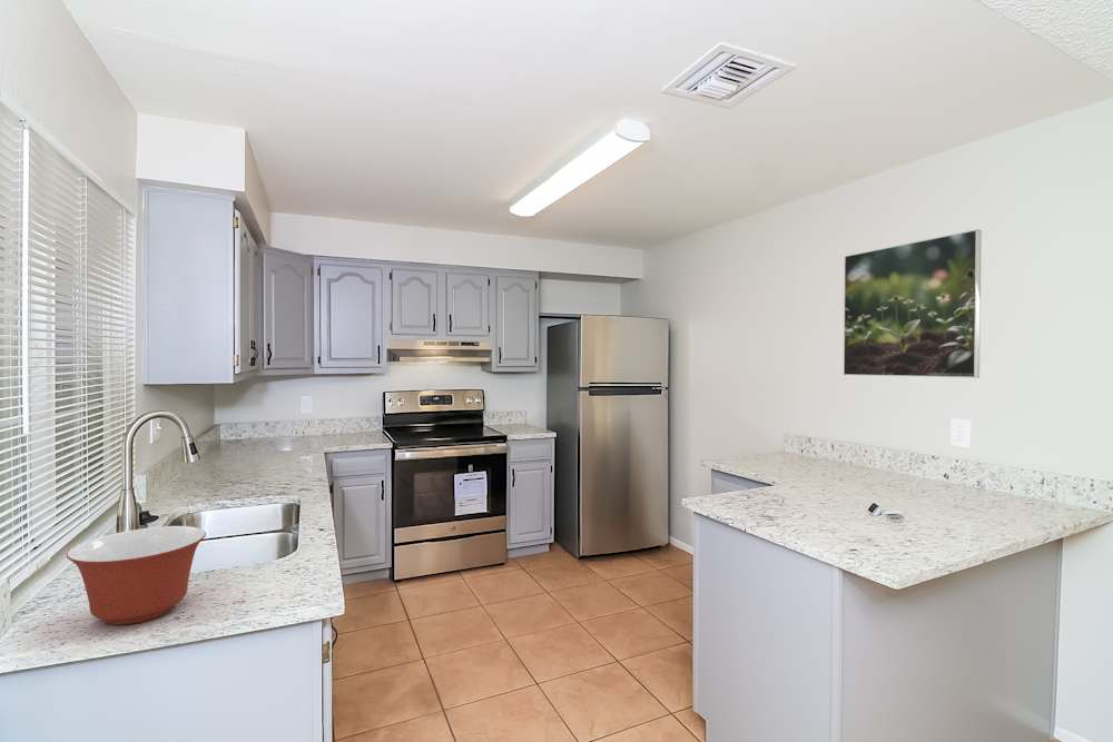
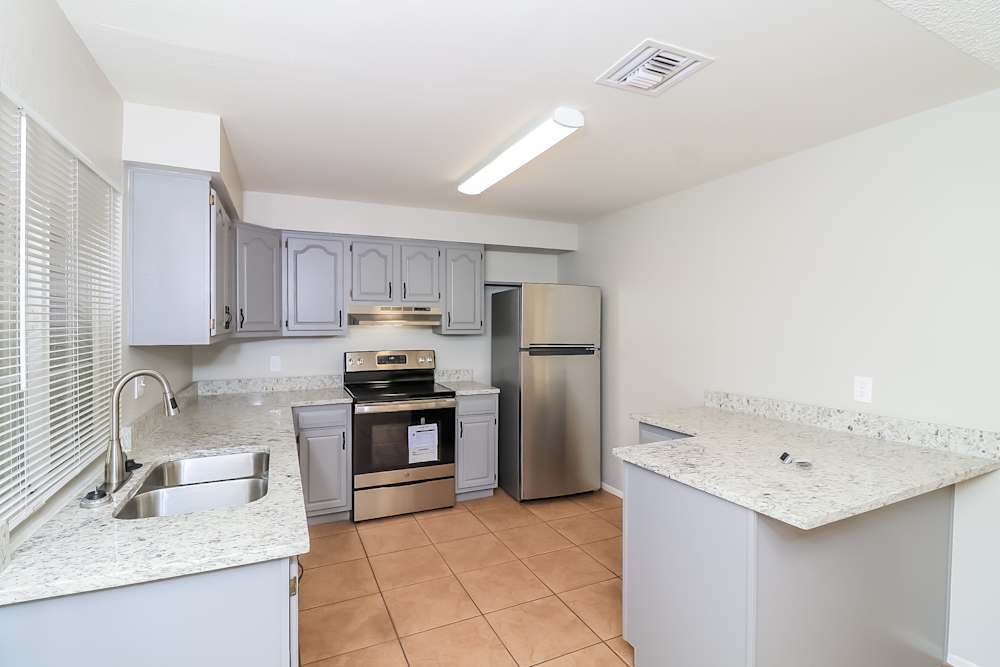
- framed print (904, 310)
- mixing bowl (140, 576)
